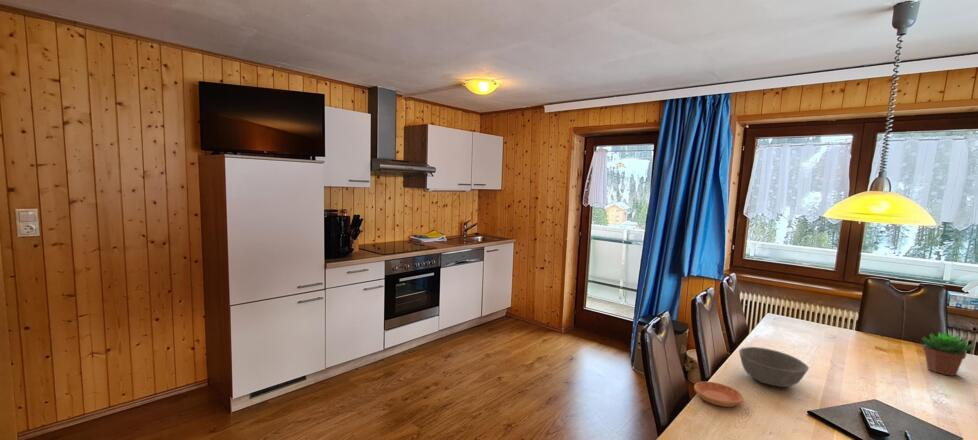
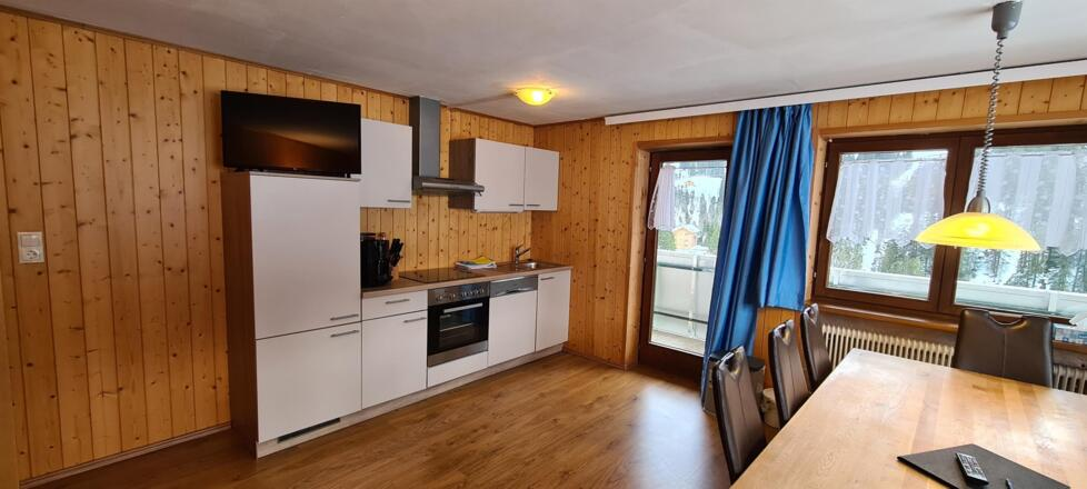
- saucer (717, 394)
- bowl (771, 369)
- succulent plant (945, 352)
